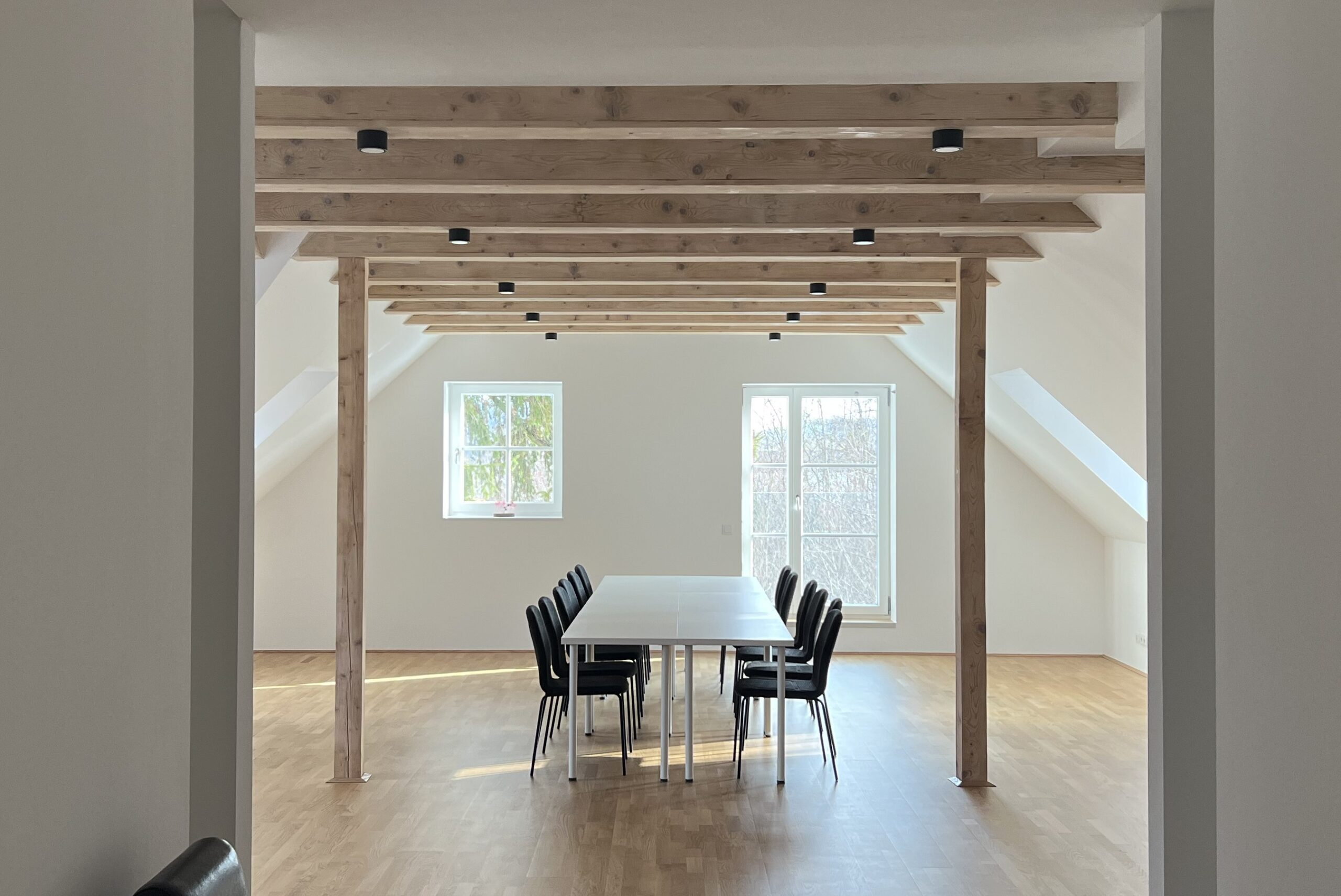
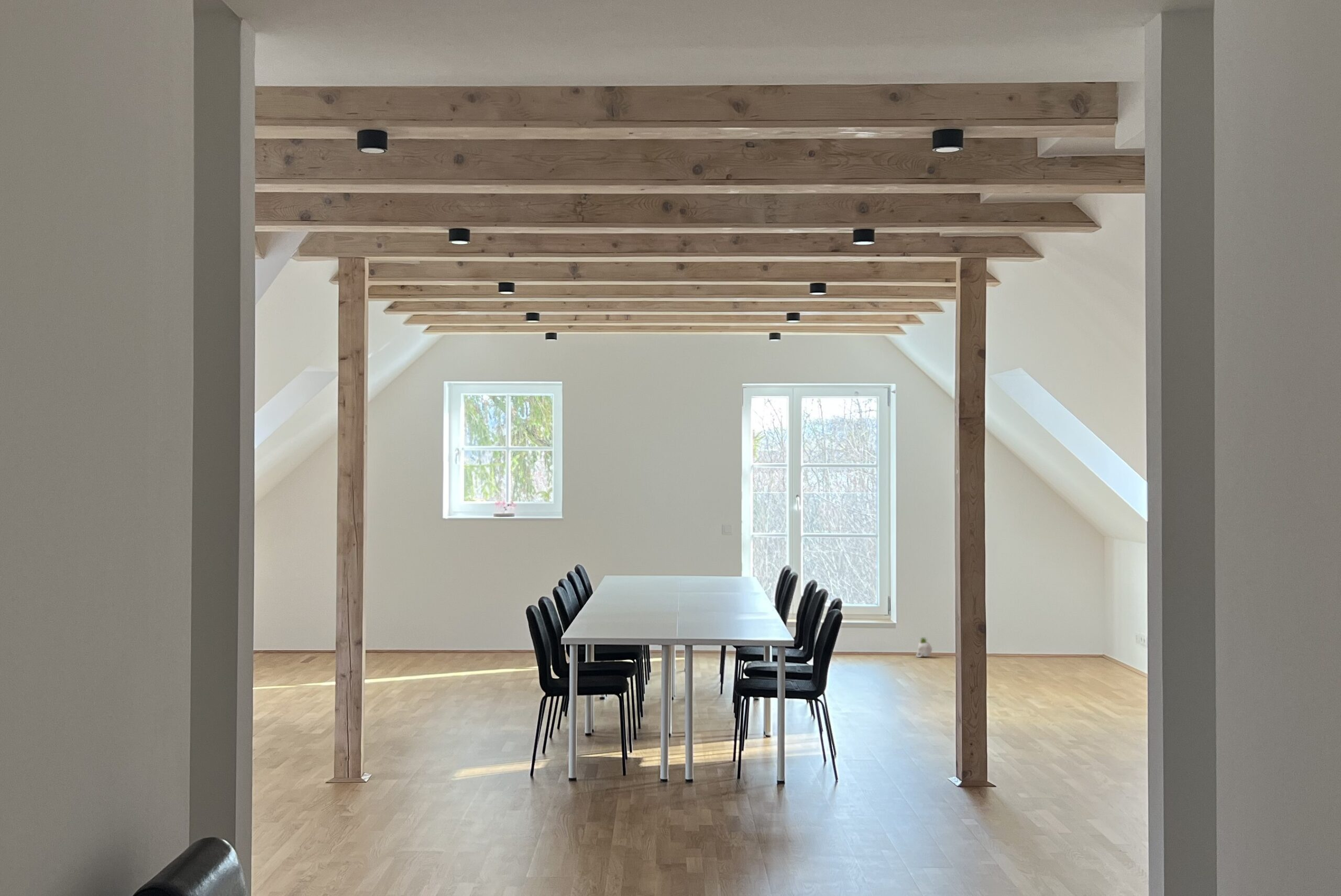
+ planter (924, 647)
